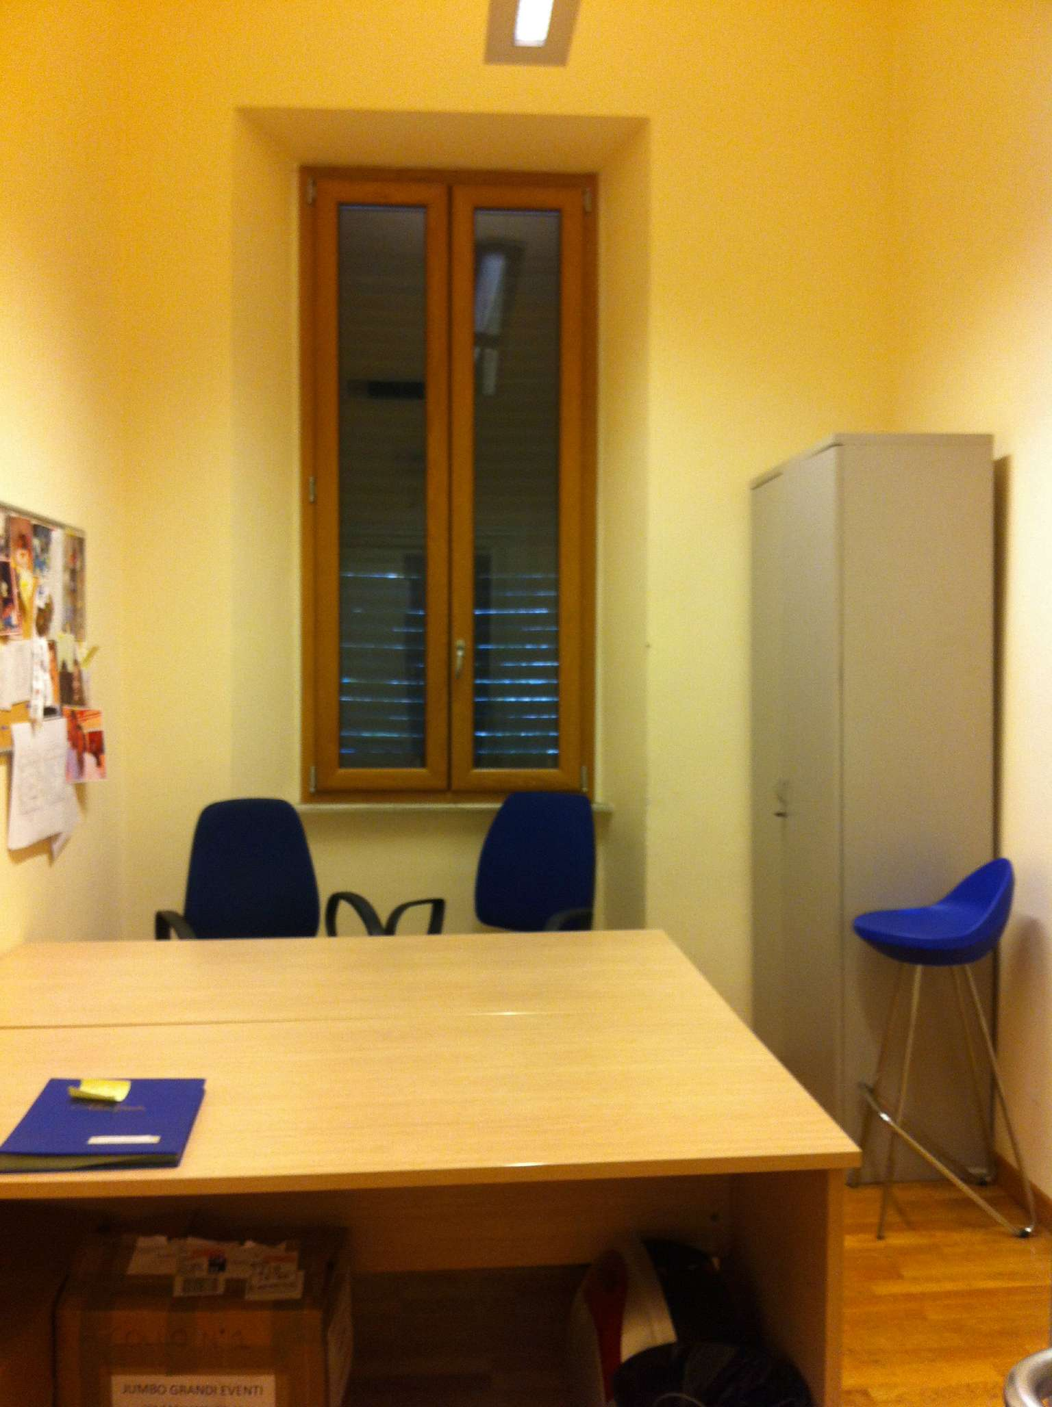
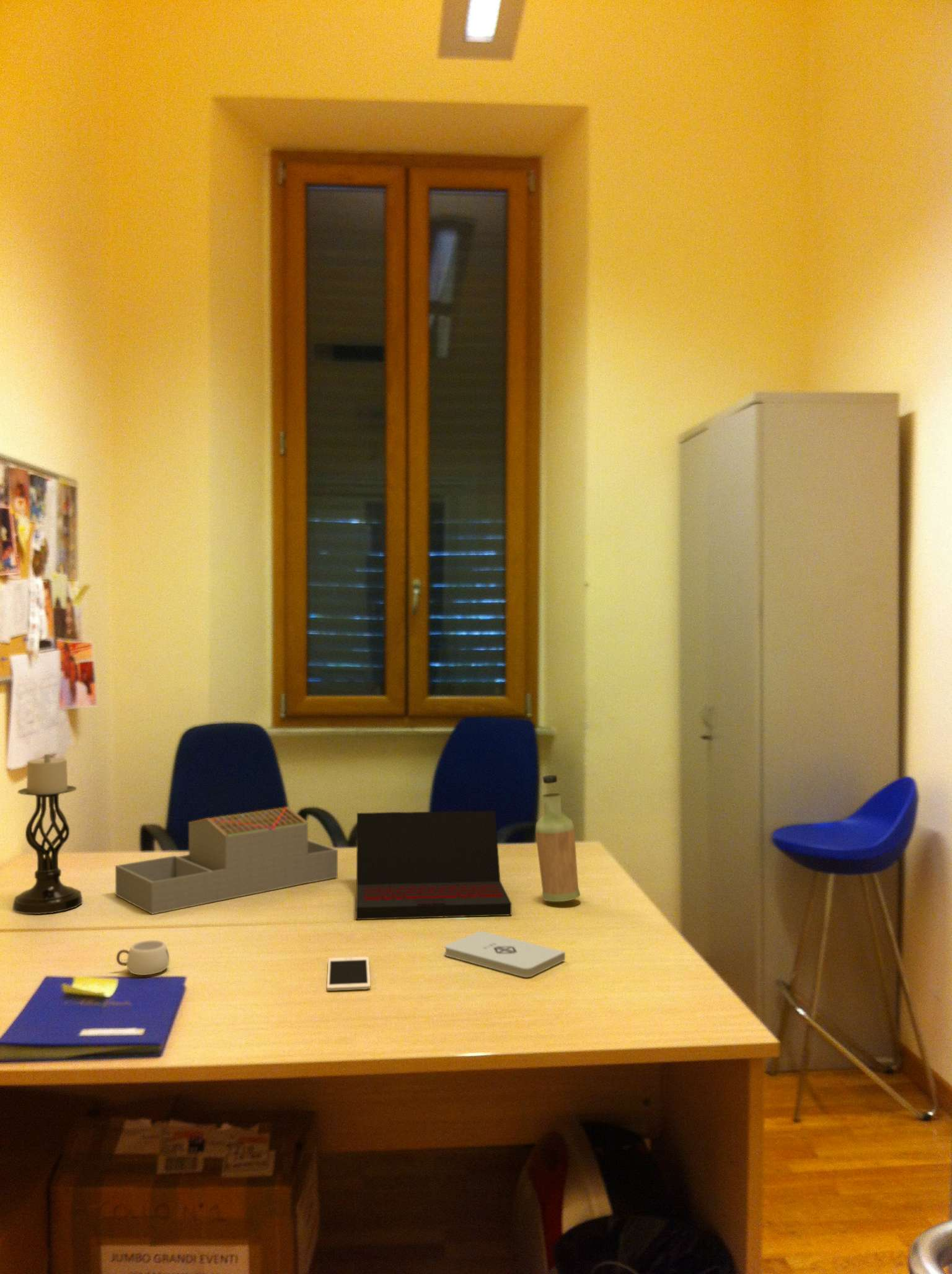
+ candle holder (48, 830)
+ cell phone (348, 973)
+ laptop (430, 860)
+ bottle (558, 838)
+ notepad (503, 953)
+ architectural model (224, 847)
+ mug (143, 956)
